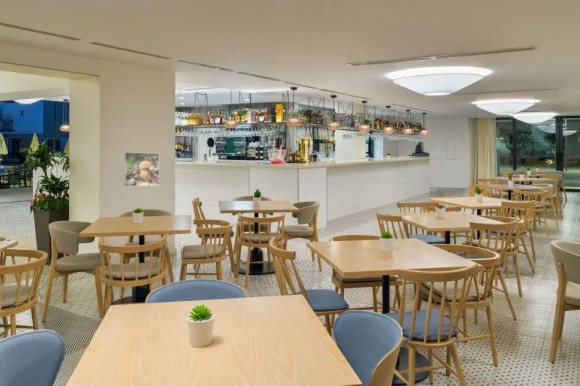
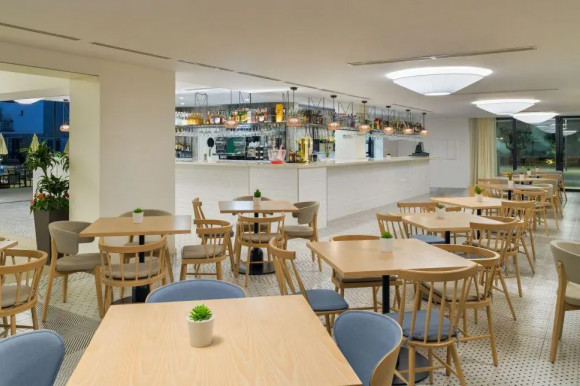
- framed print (142, 169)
